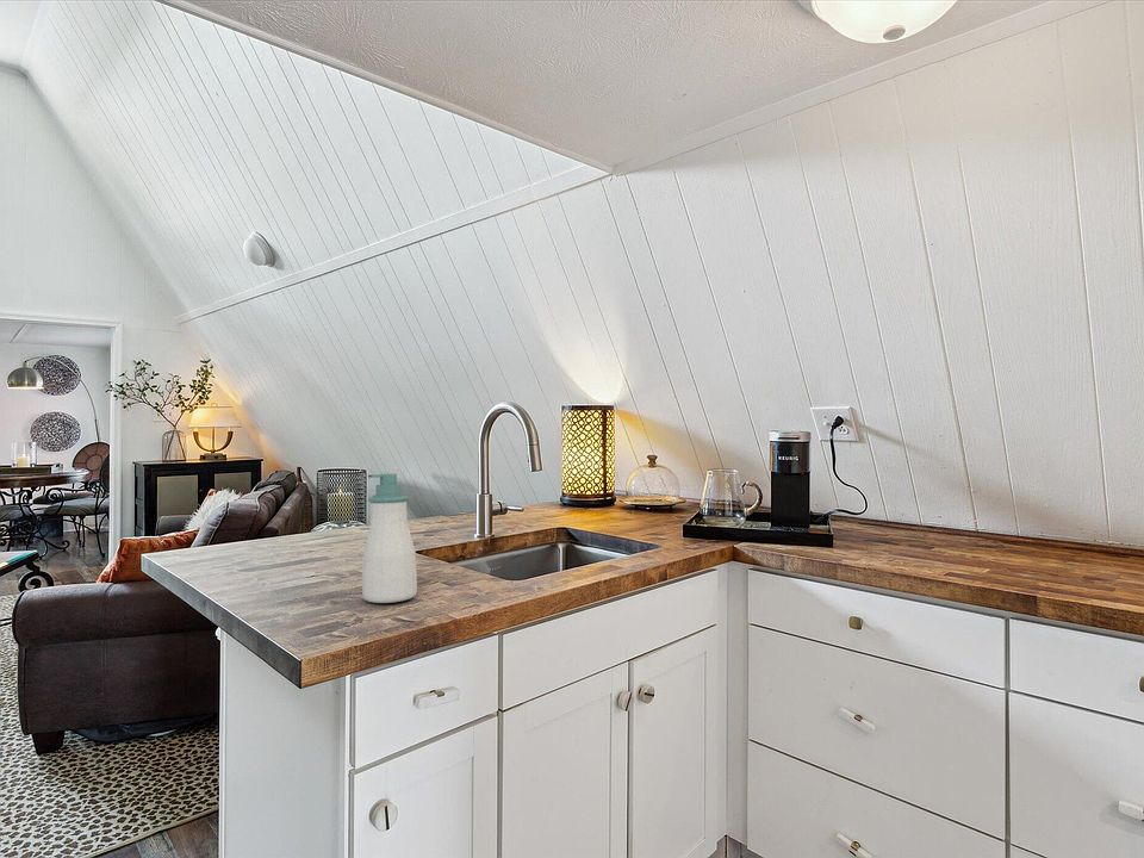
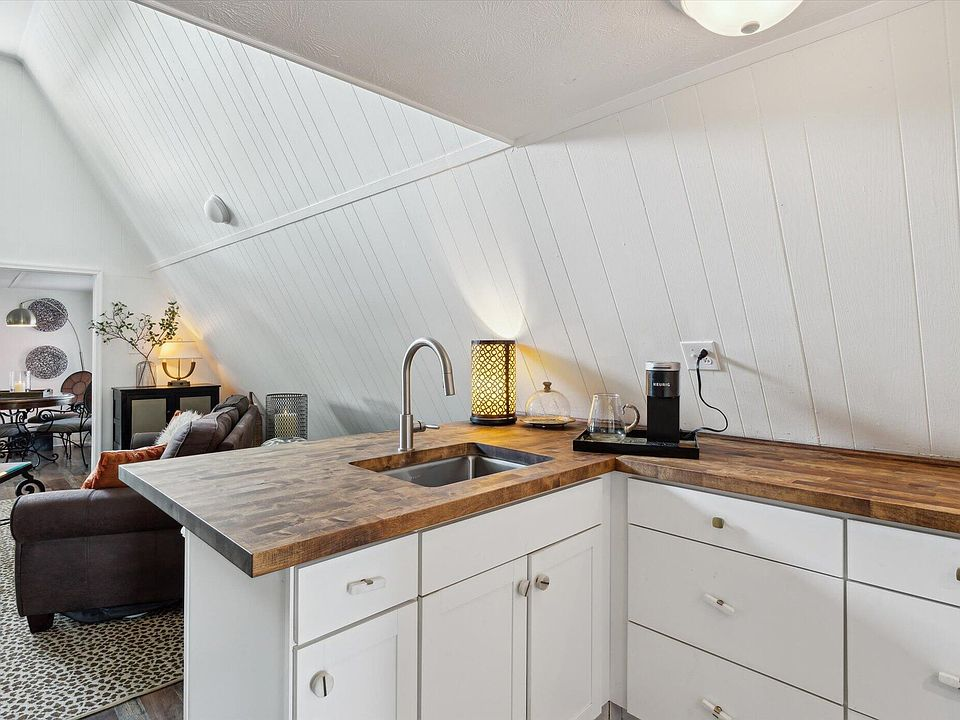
- soap bottle (388, 535)
